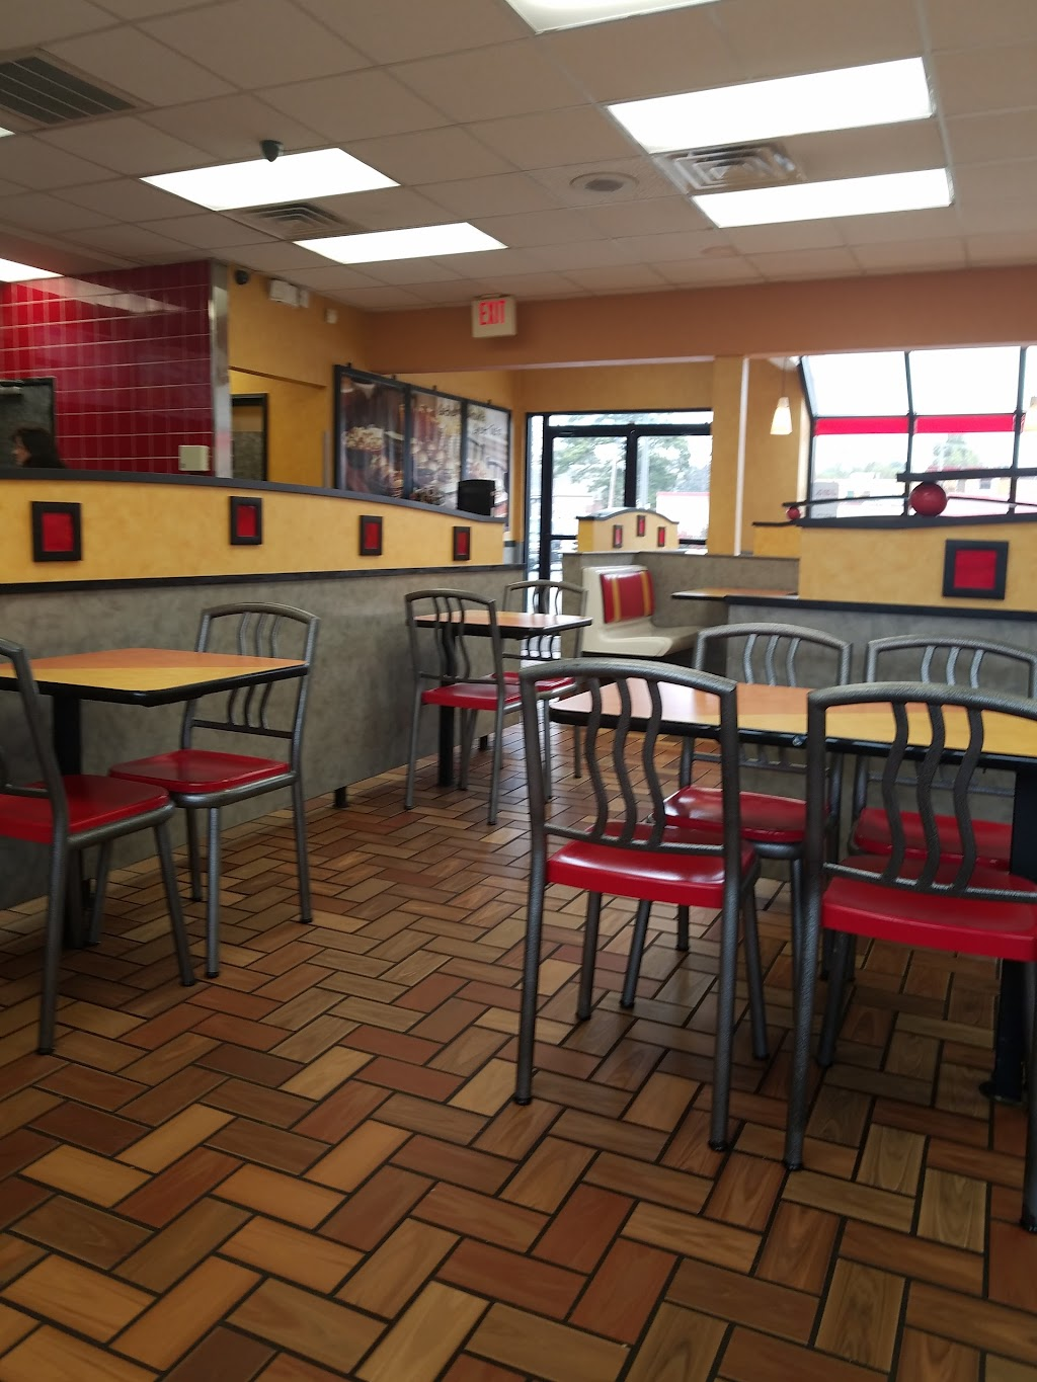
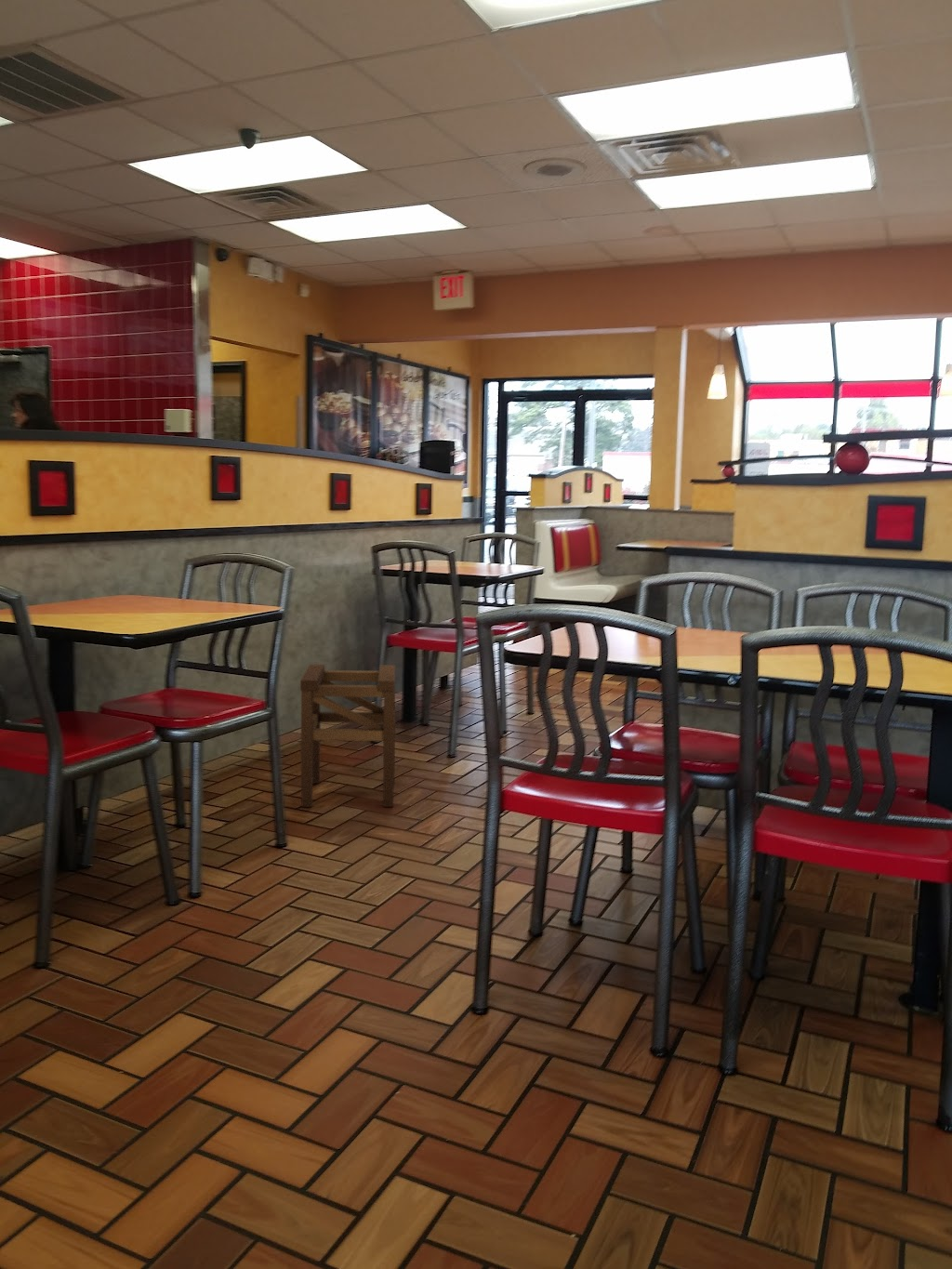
+ stool (350, 733)
